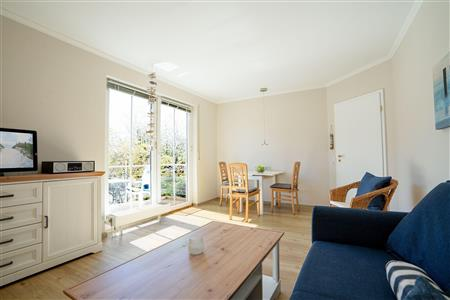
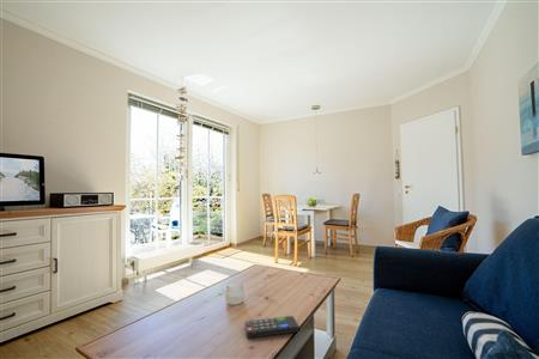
+ remote control (271, 325)
